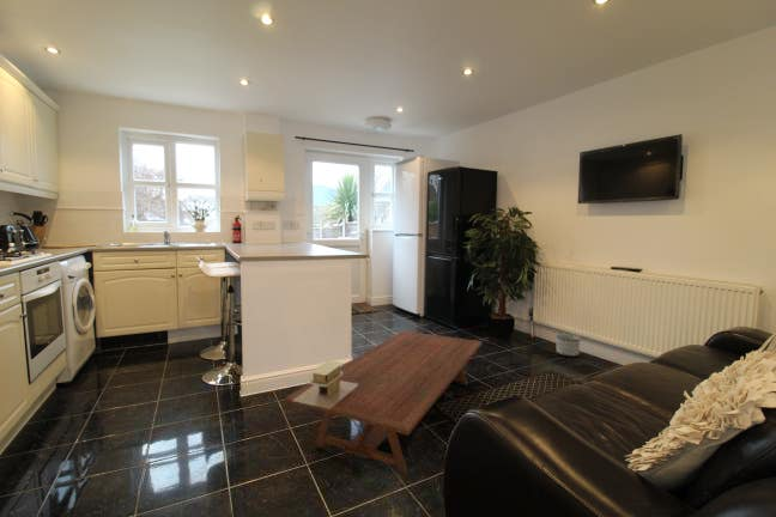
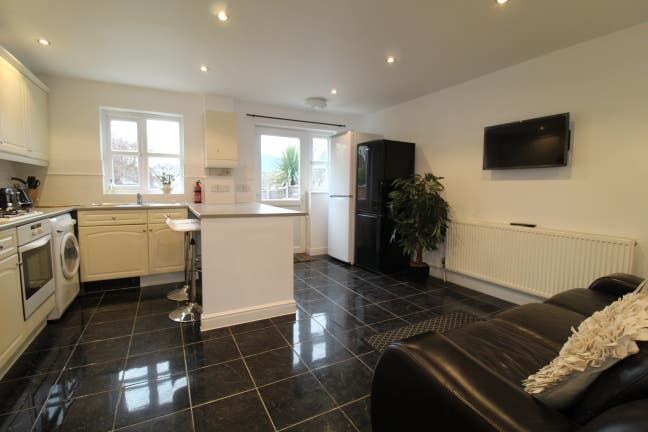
- planter (568, 345)
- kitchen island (327, 378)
- coffee table (404, 387)
